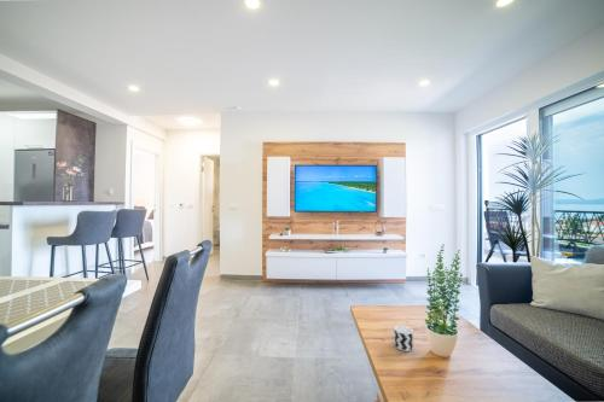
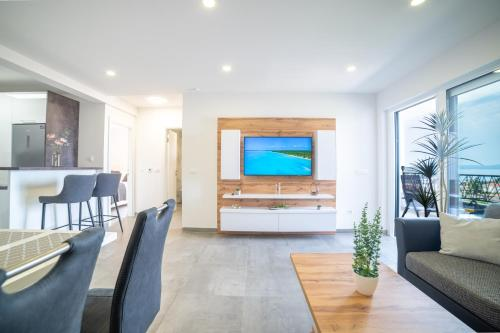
- cup (401, 336)
